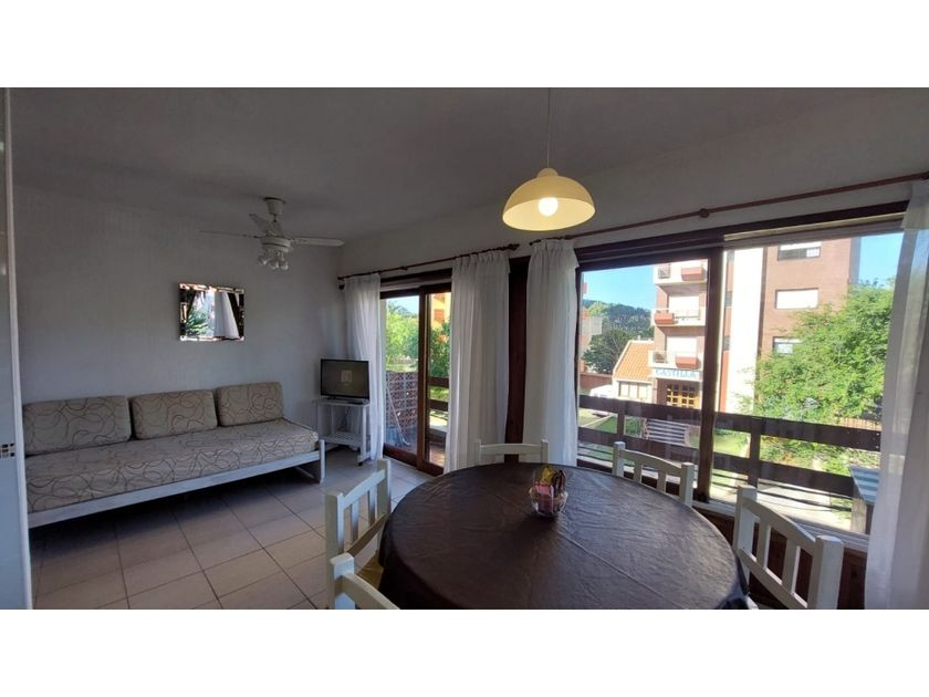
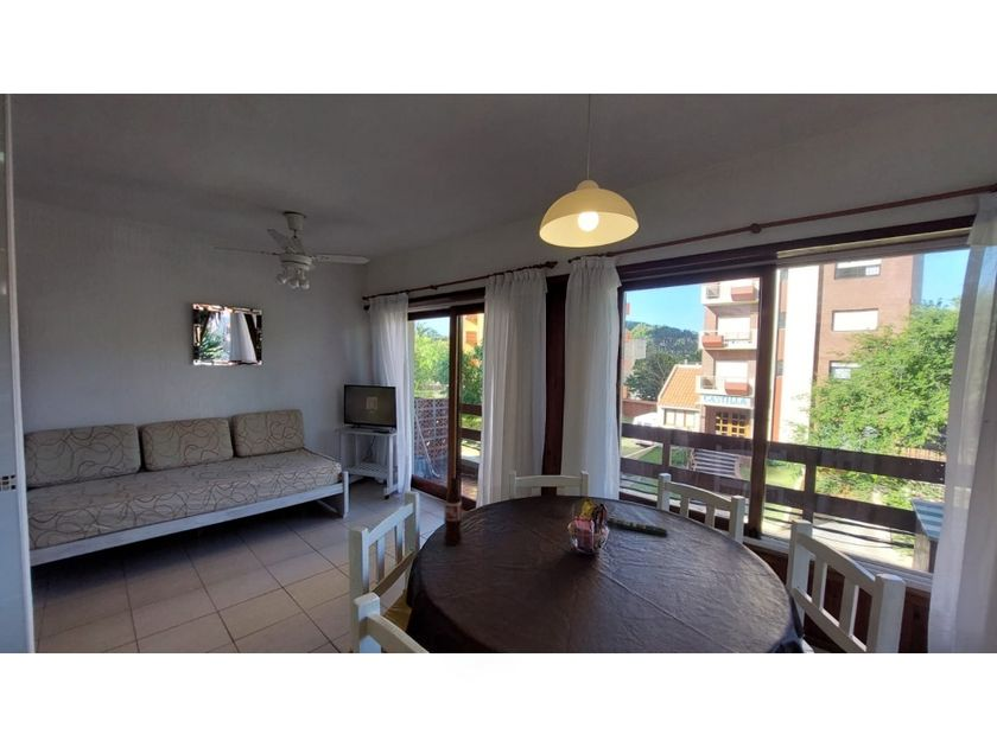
+ bottle (453, 510)
+ remote control (634, 526)
